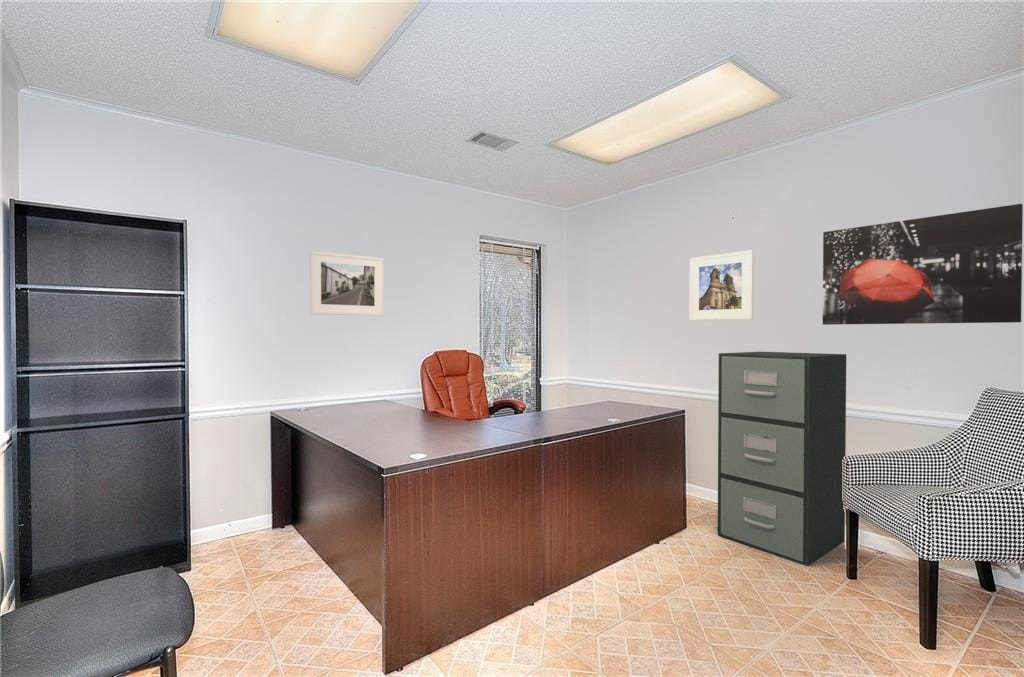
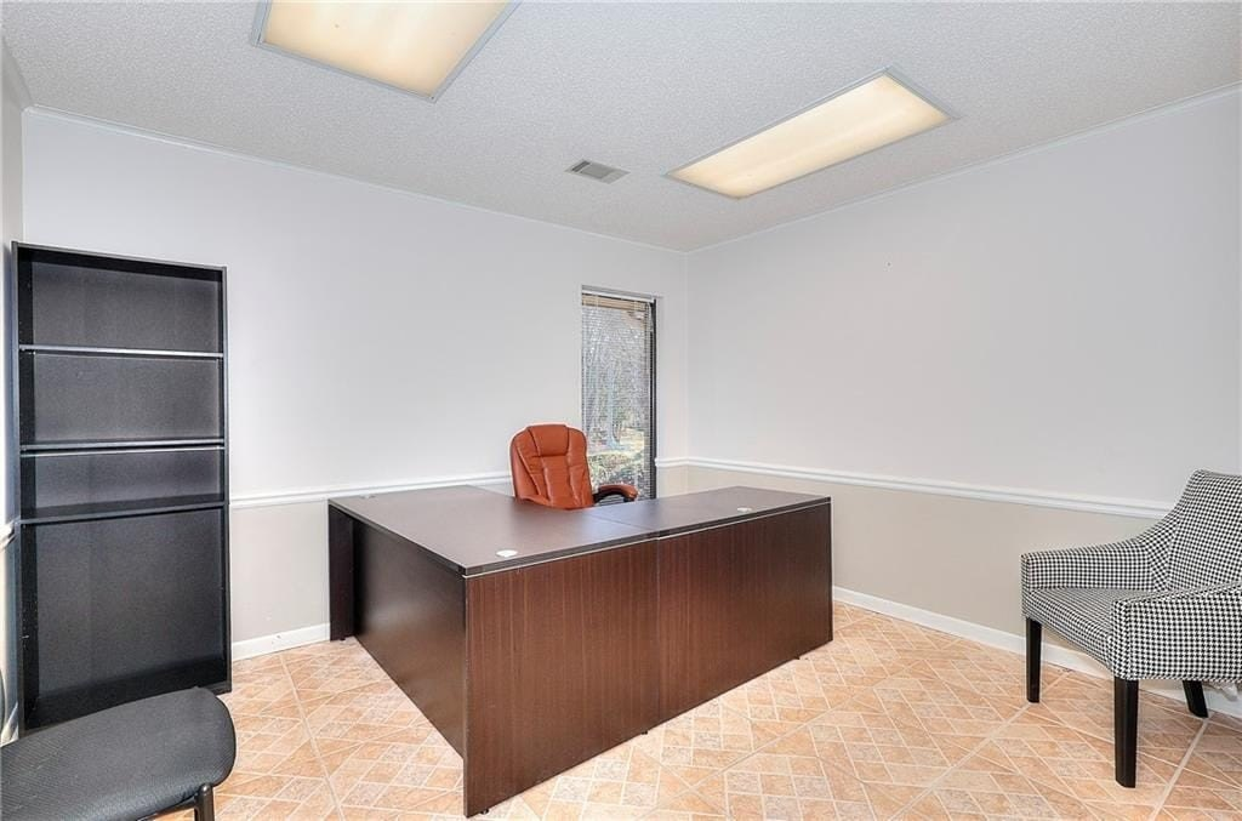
- wall art (910, 271)
- filing cabinet (779, 446)
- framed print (719, 287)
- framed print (348, 284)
